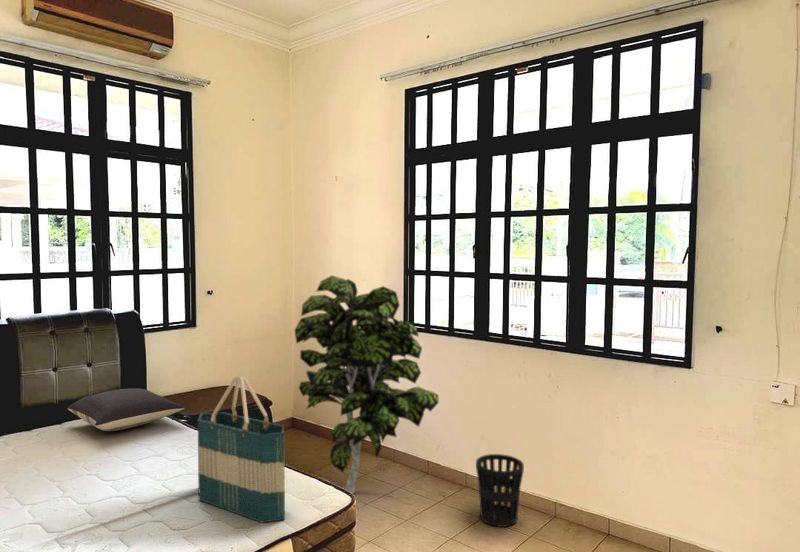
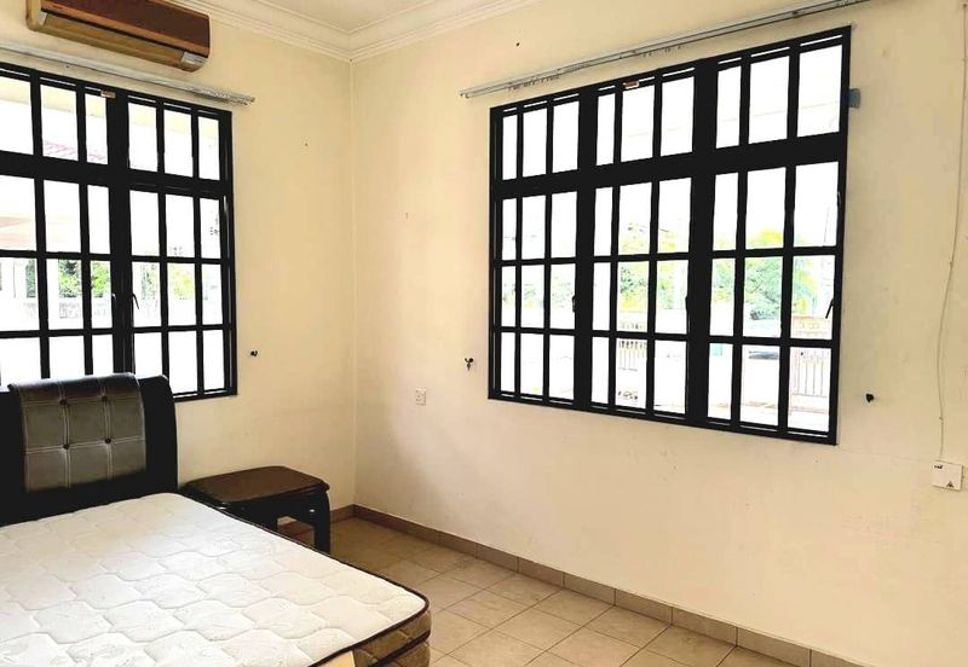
- wastebasket (499, 490)
- indoor plant (363, 385)
- tote bag (240, 440)
- pillow (126, 407)
